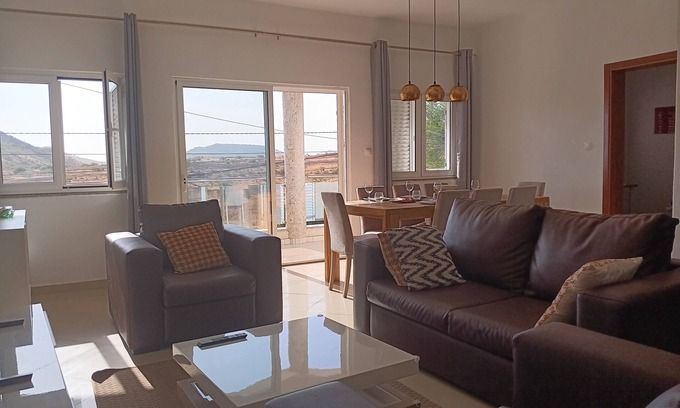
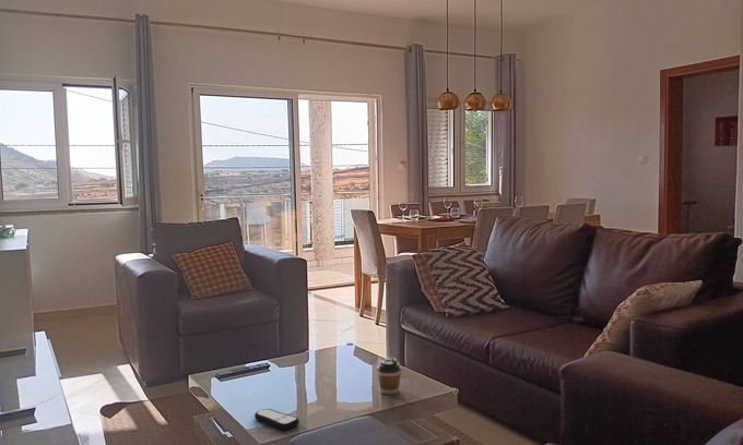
+ coffee cup (389, 375)
+ remote control (275, 418)
